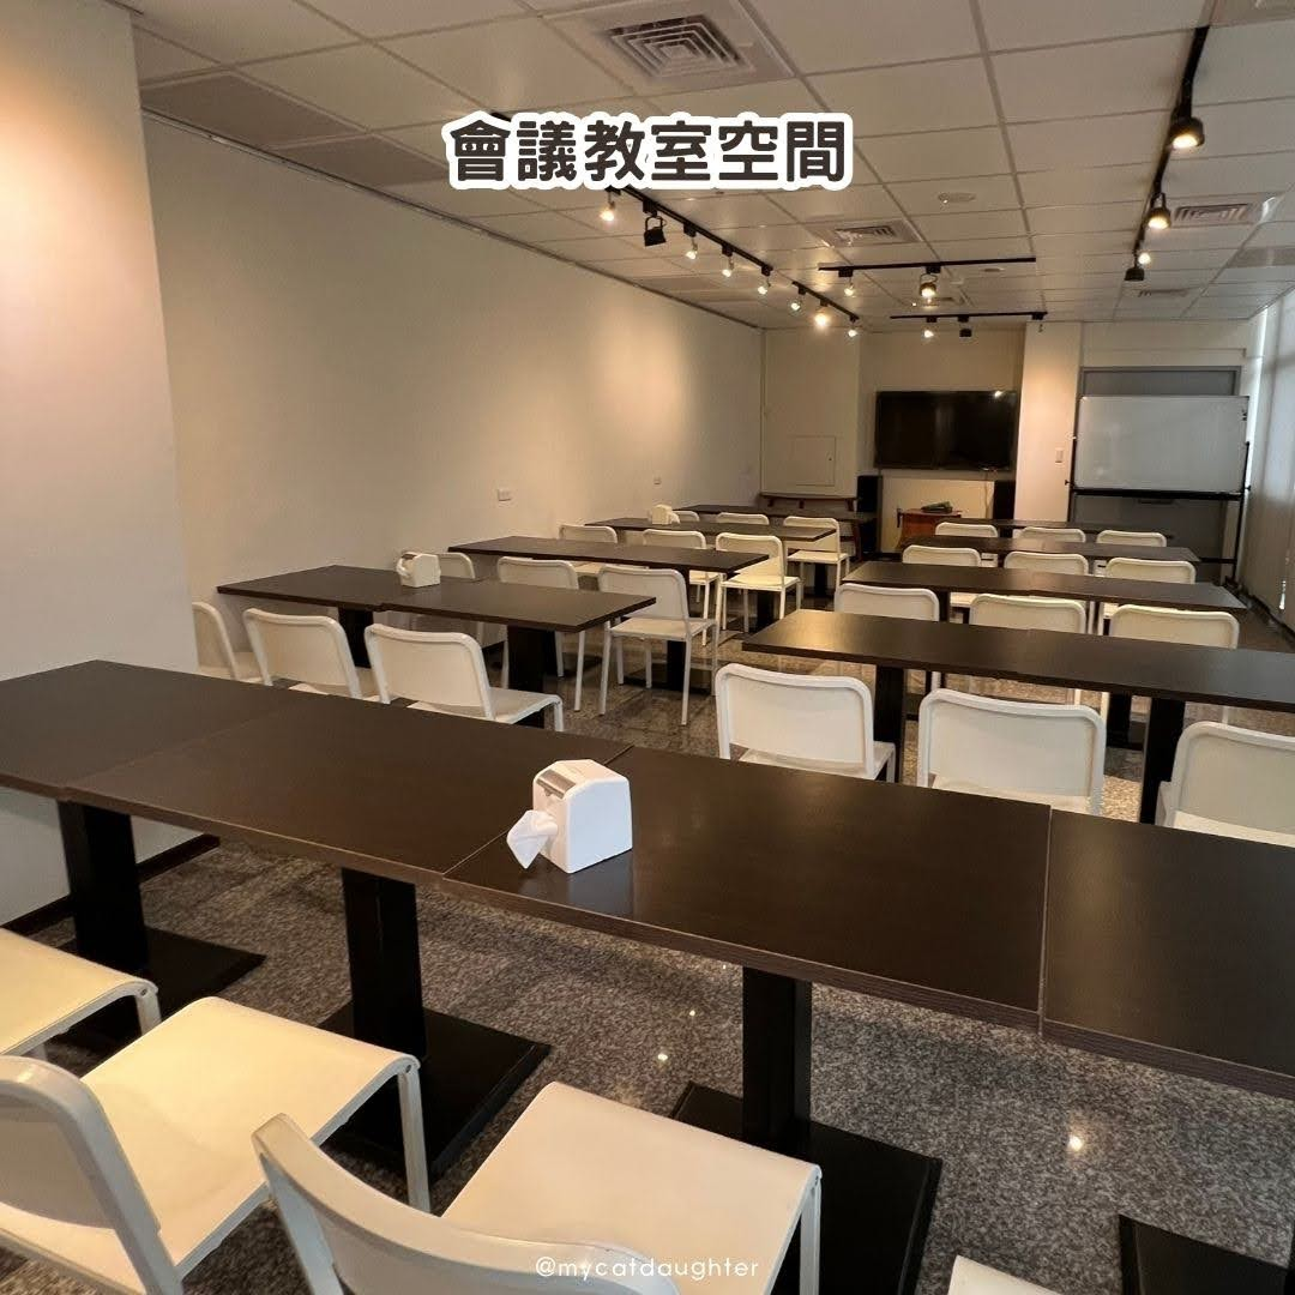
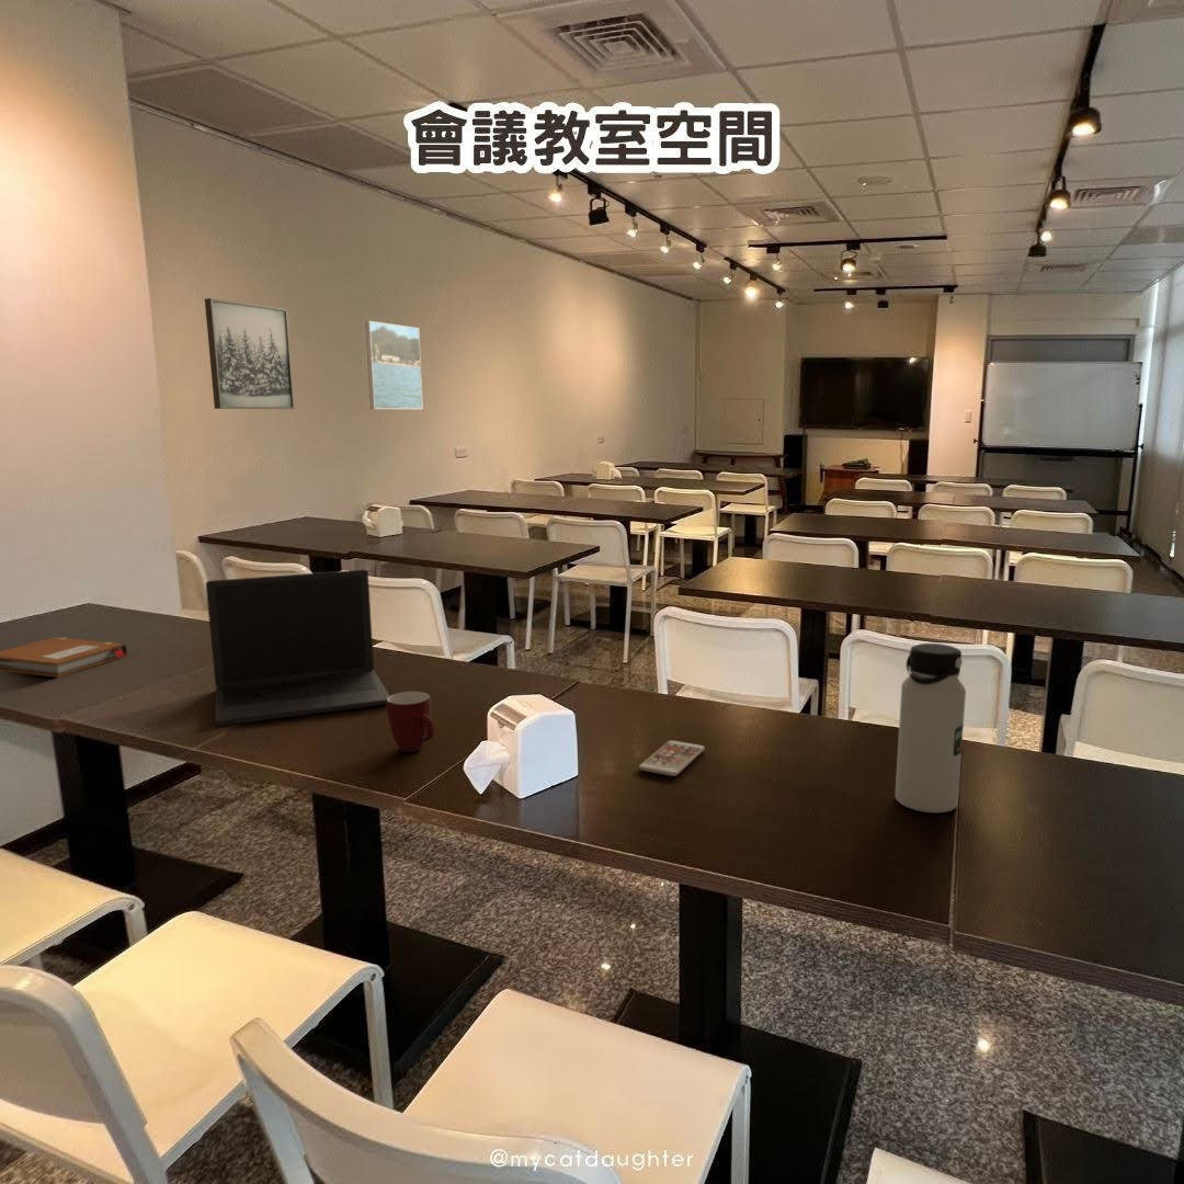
+ smartphone (672, 756)
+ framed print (395, 367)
+ wall art (252, 356)
+ laptop (297, 641)
+ notebook (60, 656)
+ water bottle (931, 726)
+ mug (414, 724)
